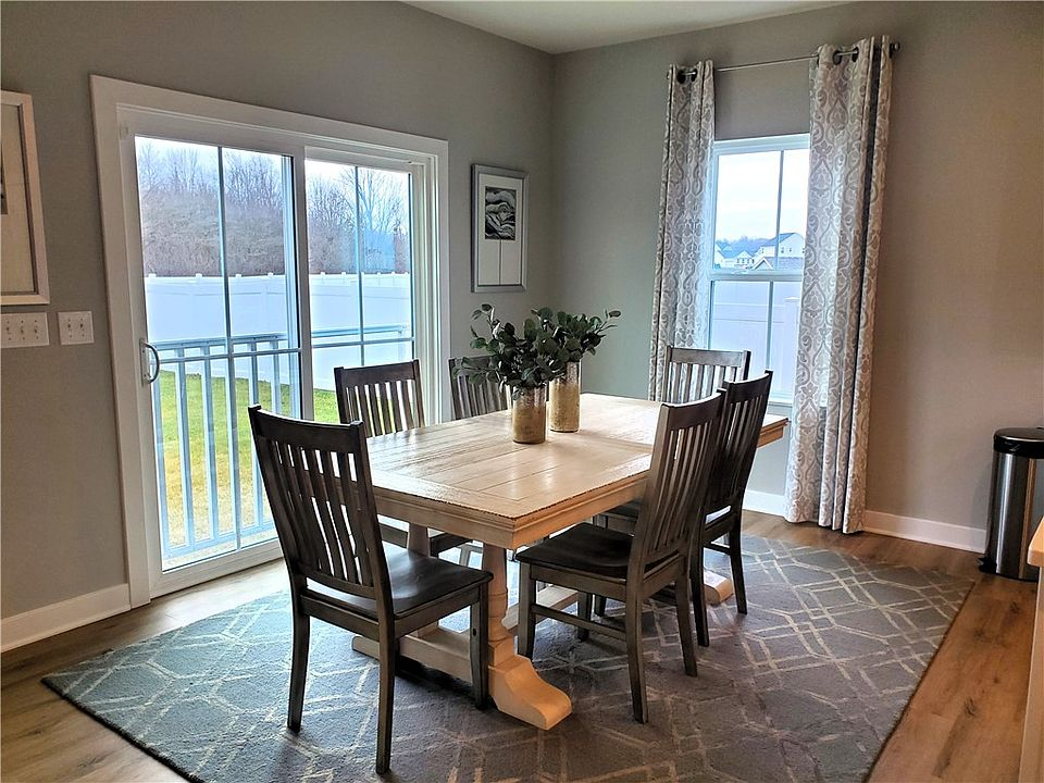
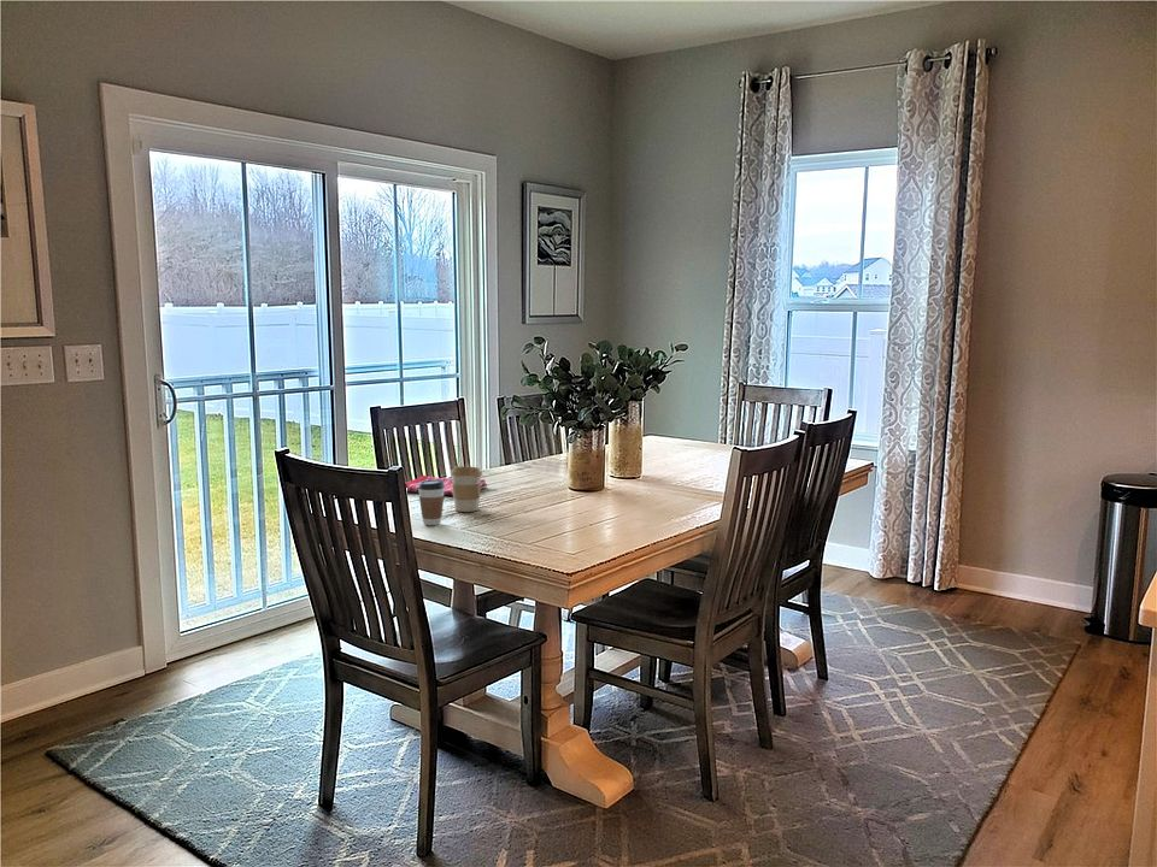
+ coffee cup (466, 486)
+ coffee cup (431, 502)
+ dish towel (444, 484)
